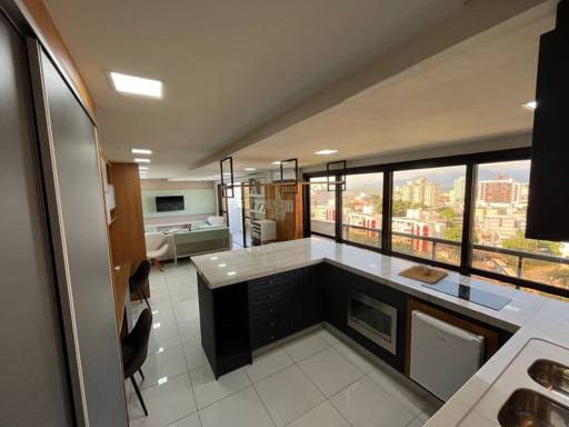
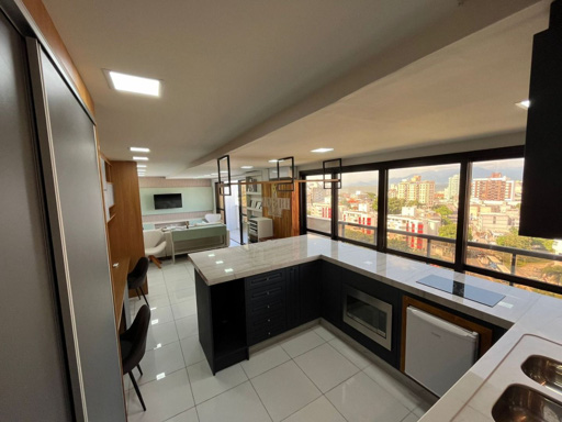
- cutting board (422, 269)
